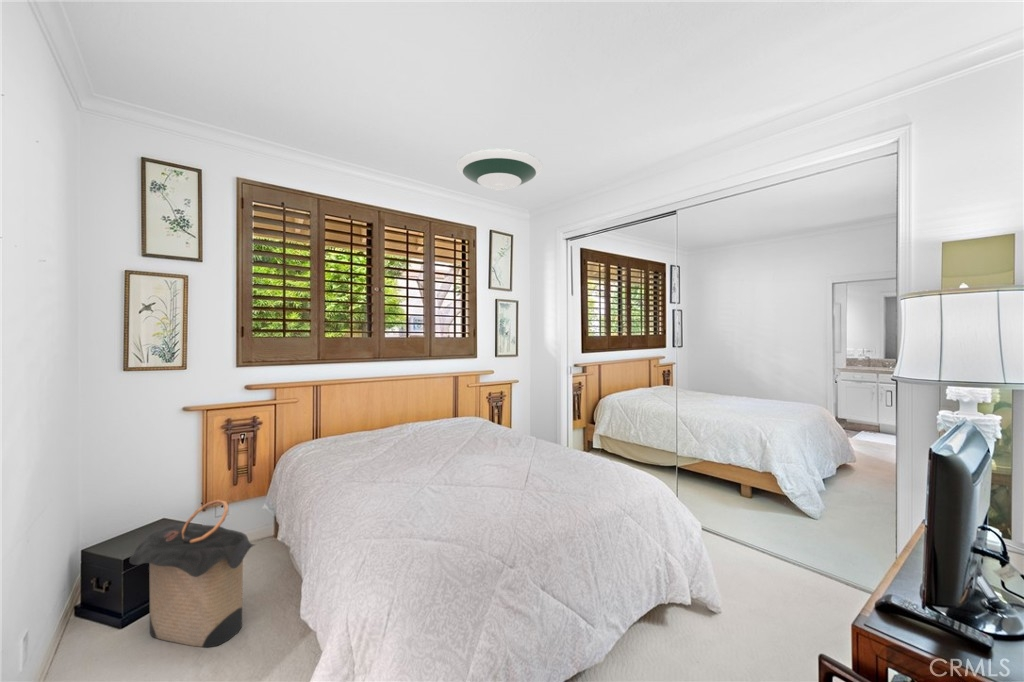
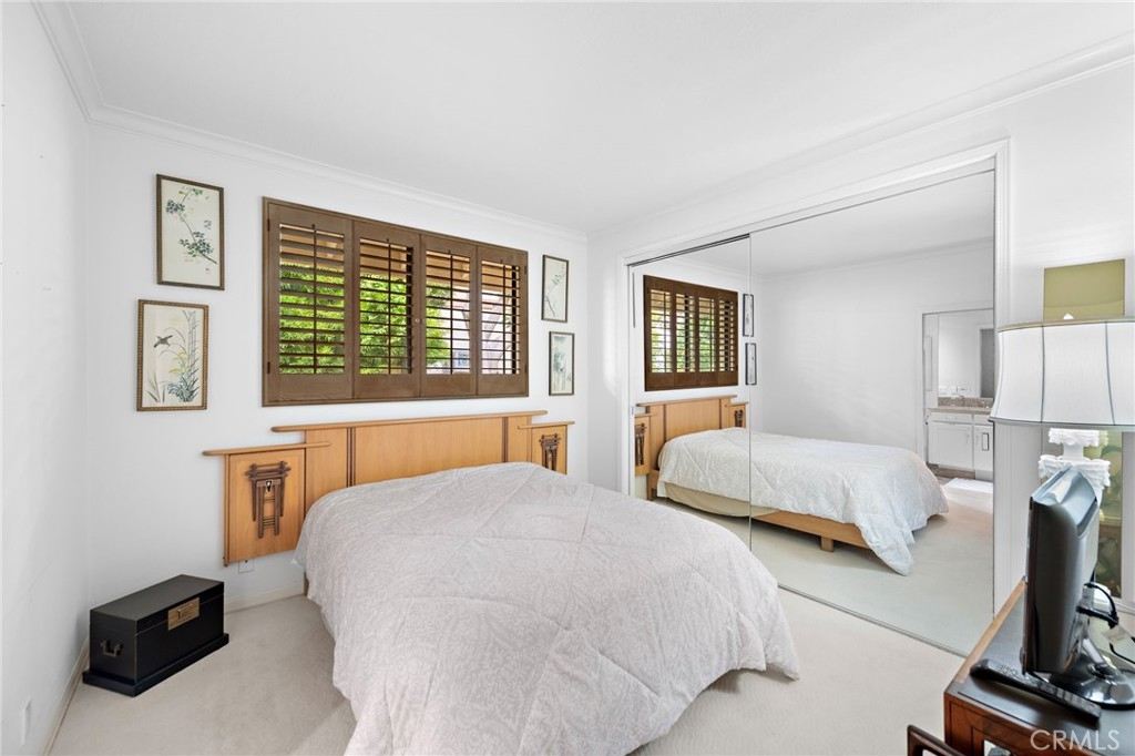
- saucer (499, 177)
- laundry hamper (192, 568)
